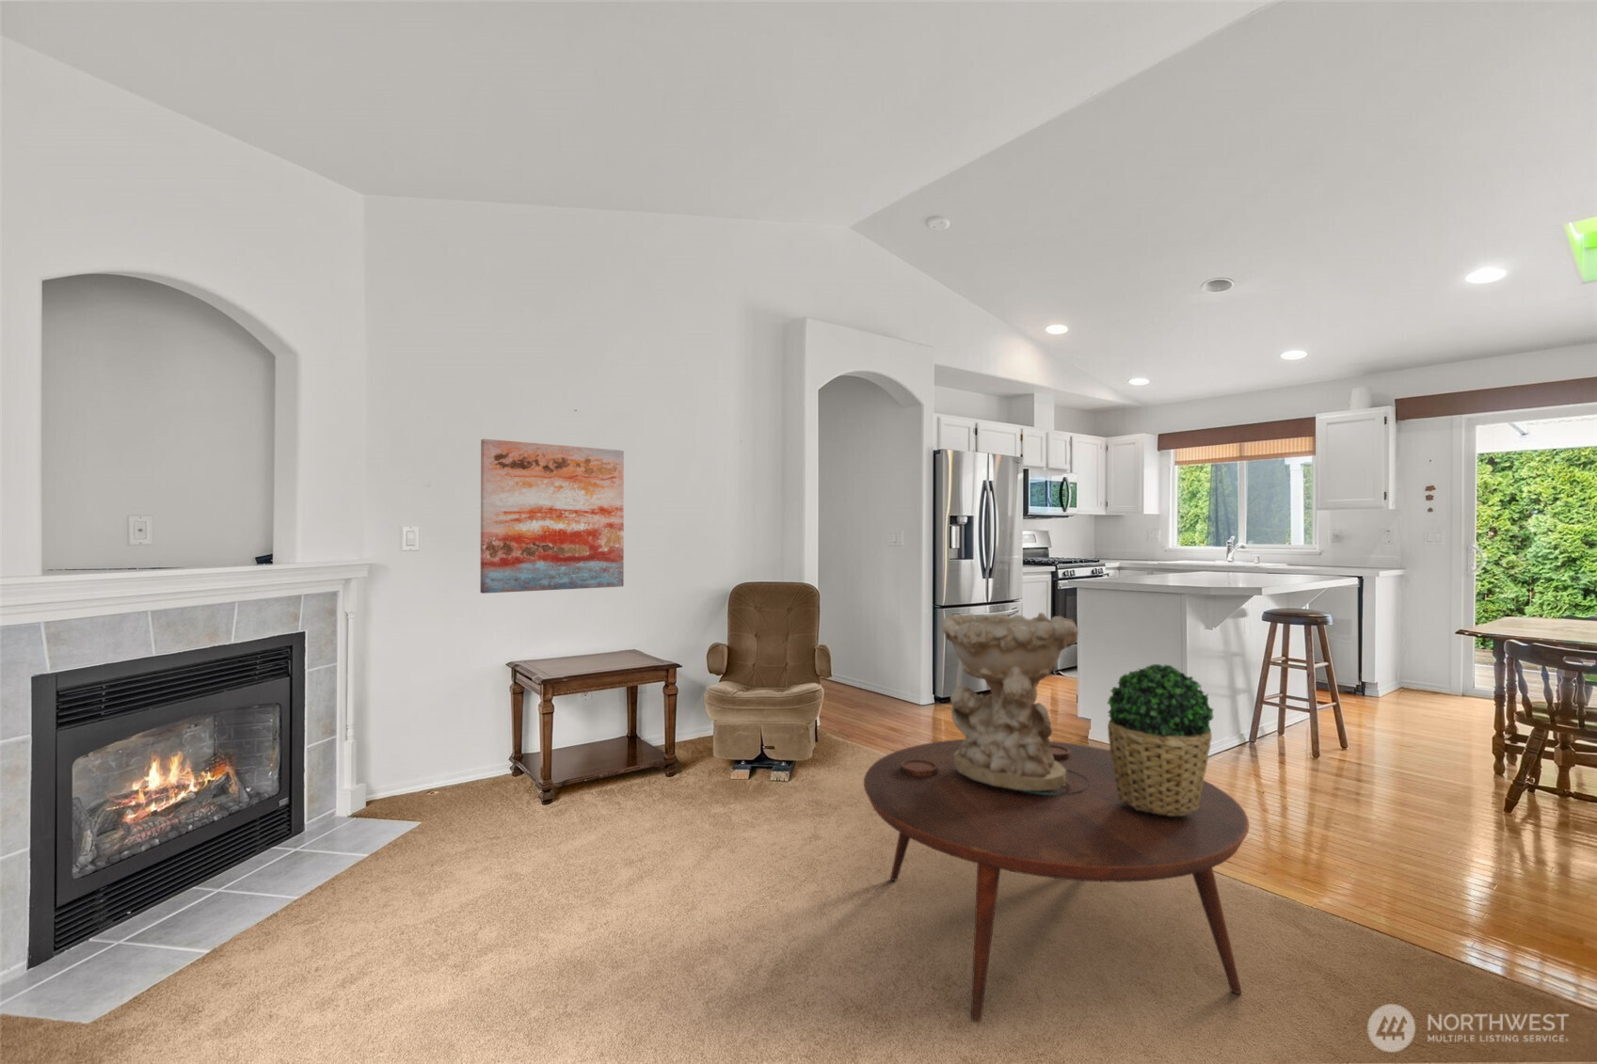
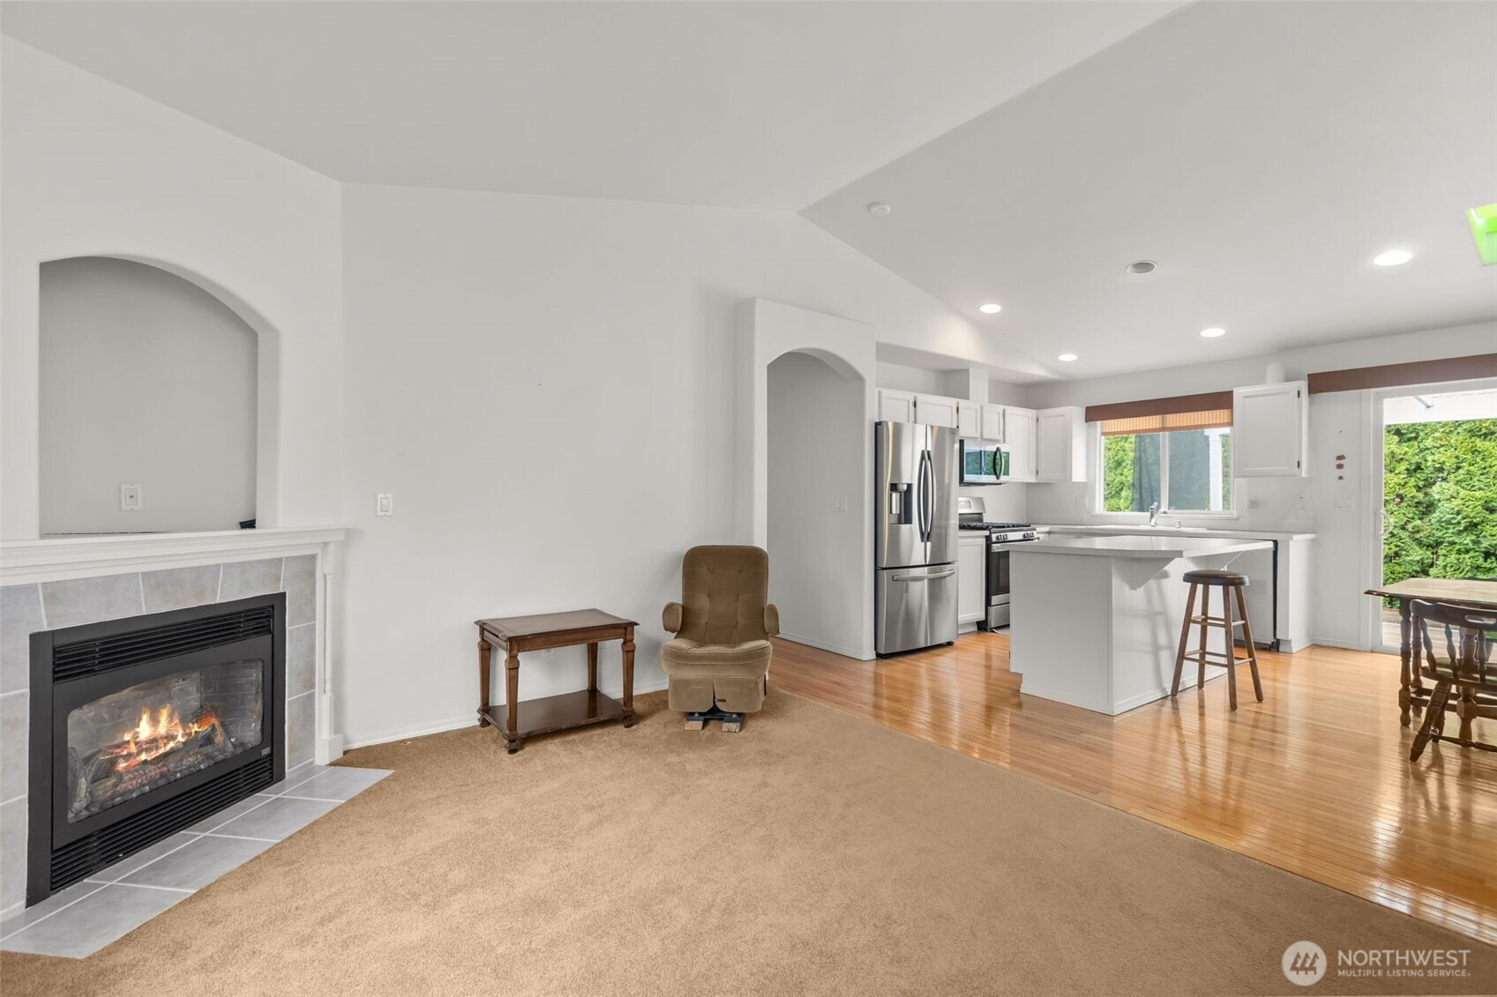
- decorative bowl (1008, 698)
- coffee table (1041, 854)
- potted plant (1158, 736)
- wall art (556, 517)
